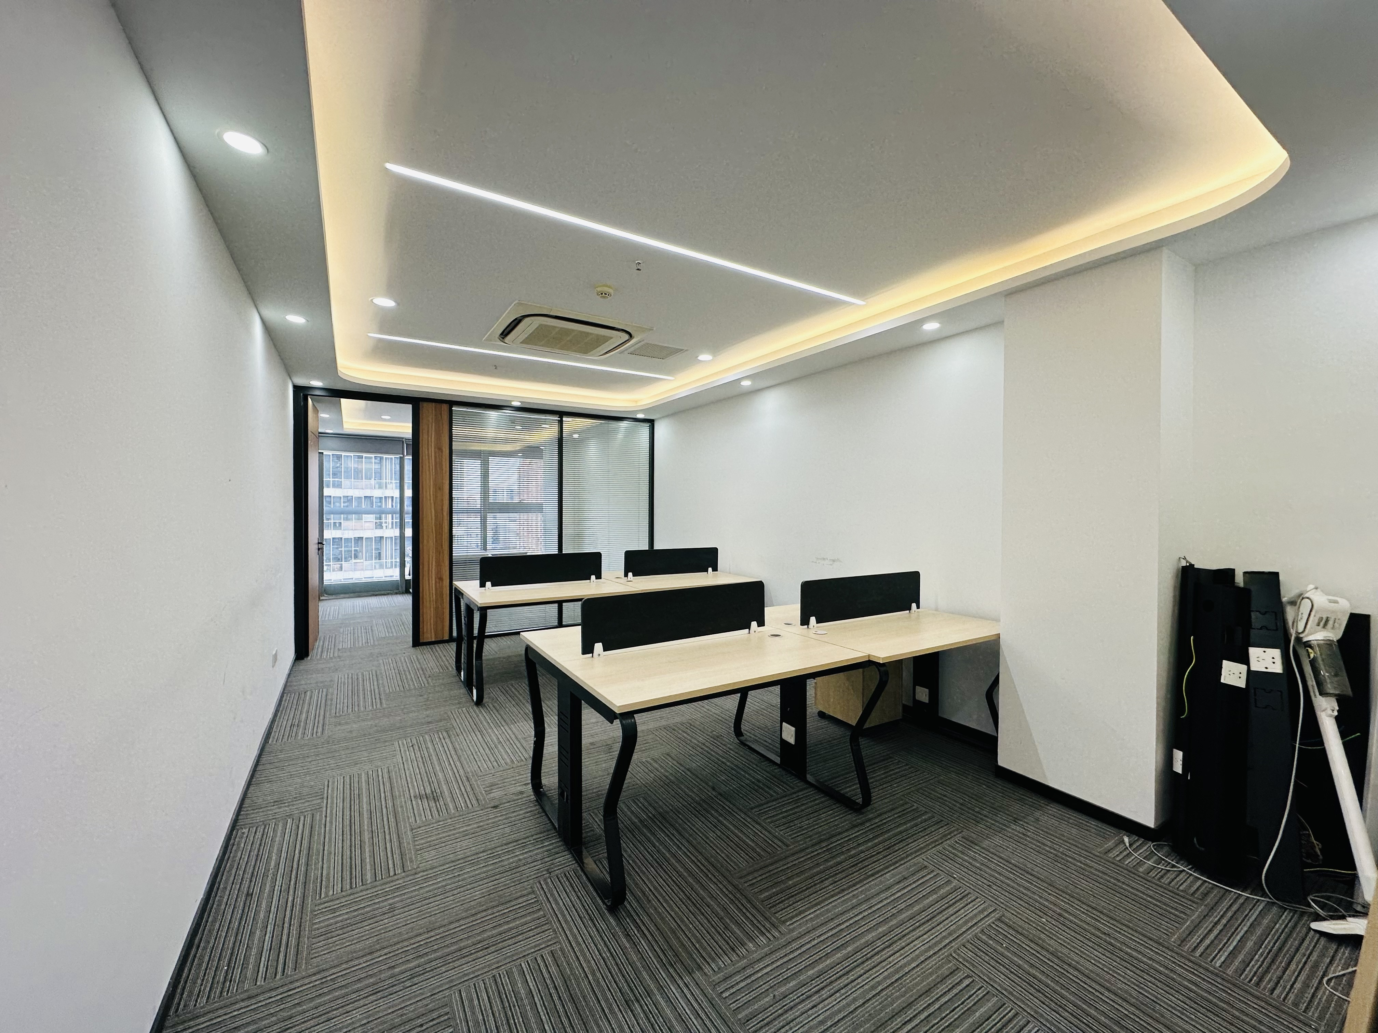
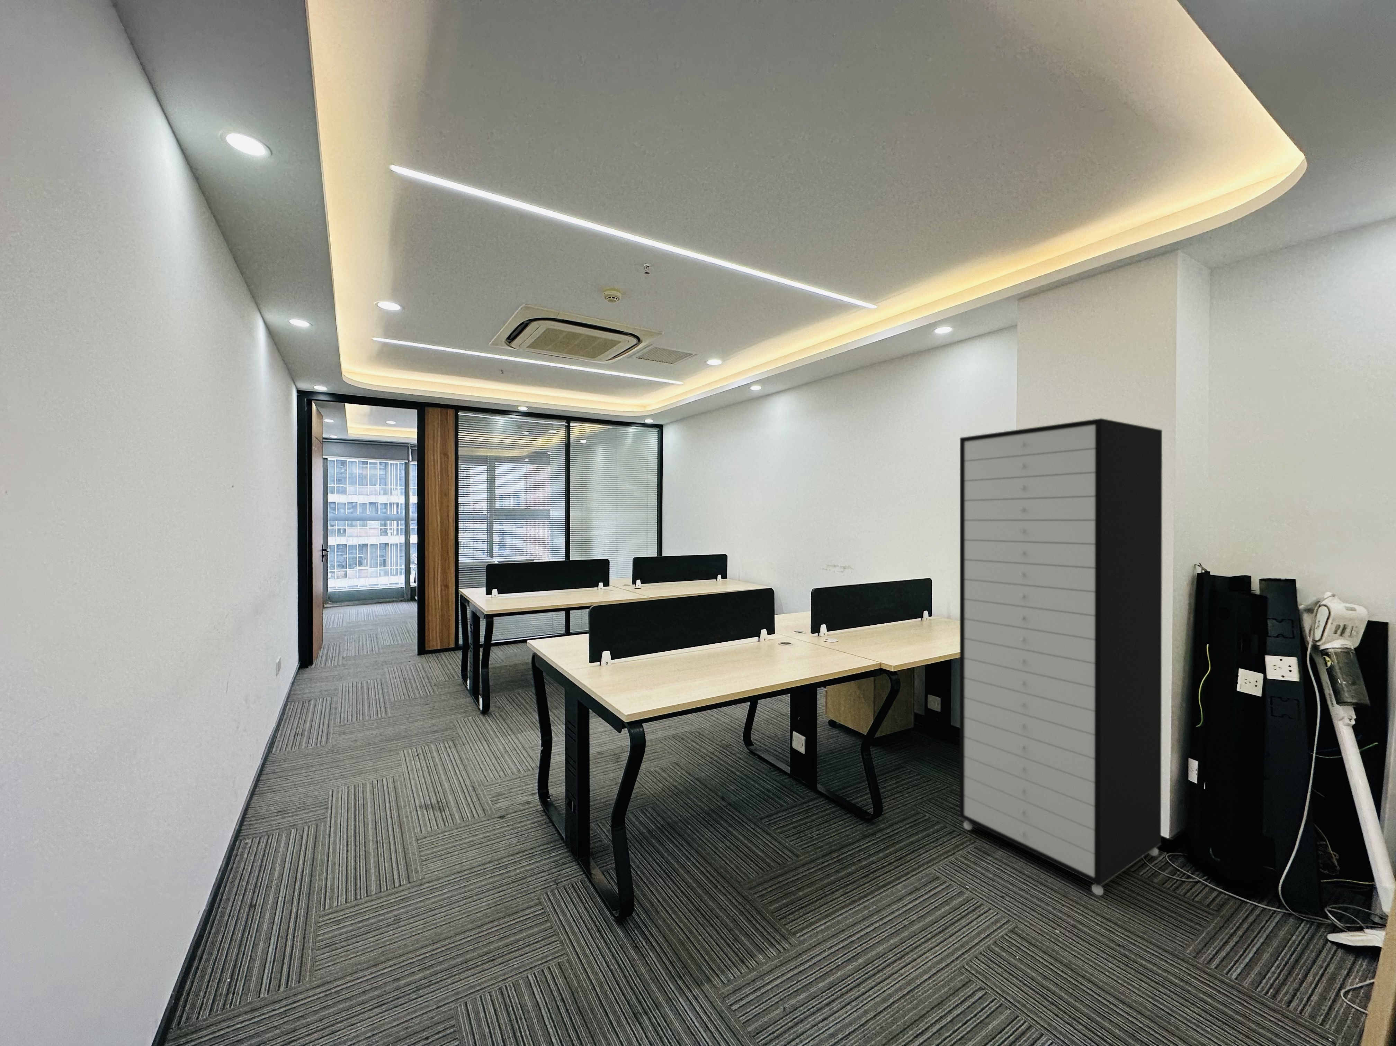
+ storage cabinet (1055, 638)
